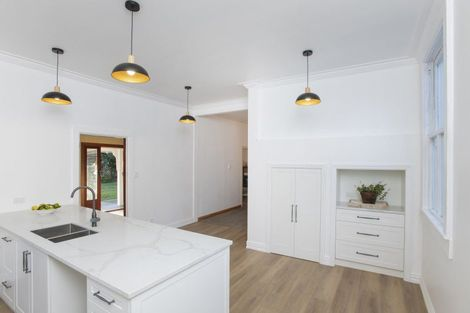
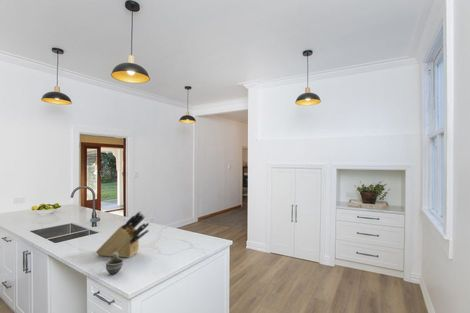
+ knife block (123, 232)
+ cup (115, 263)
